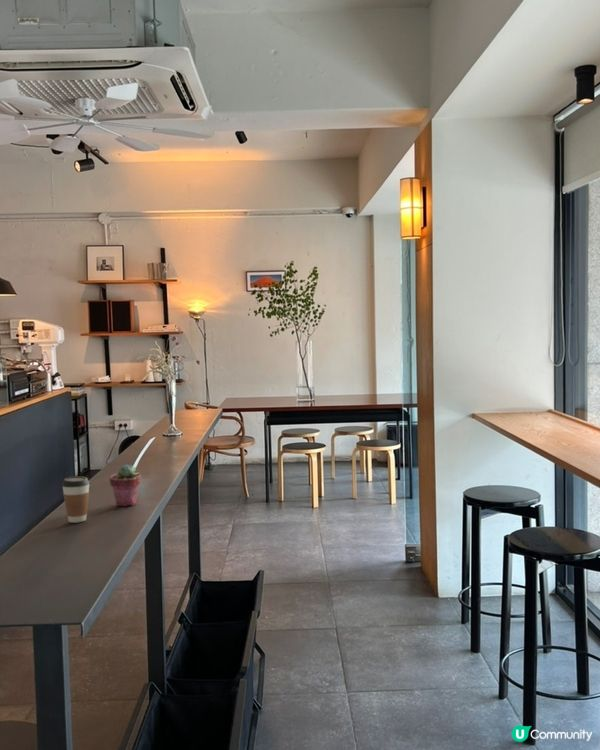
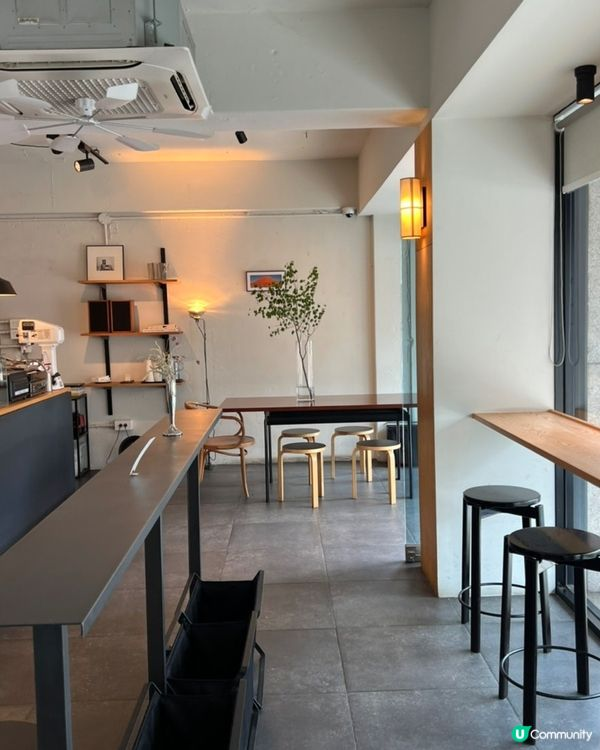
- coffee cup (76, 499)
- potted succulent (125, 484)
